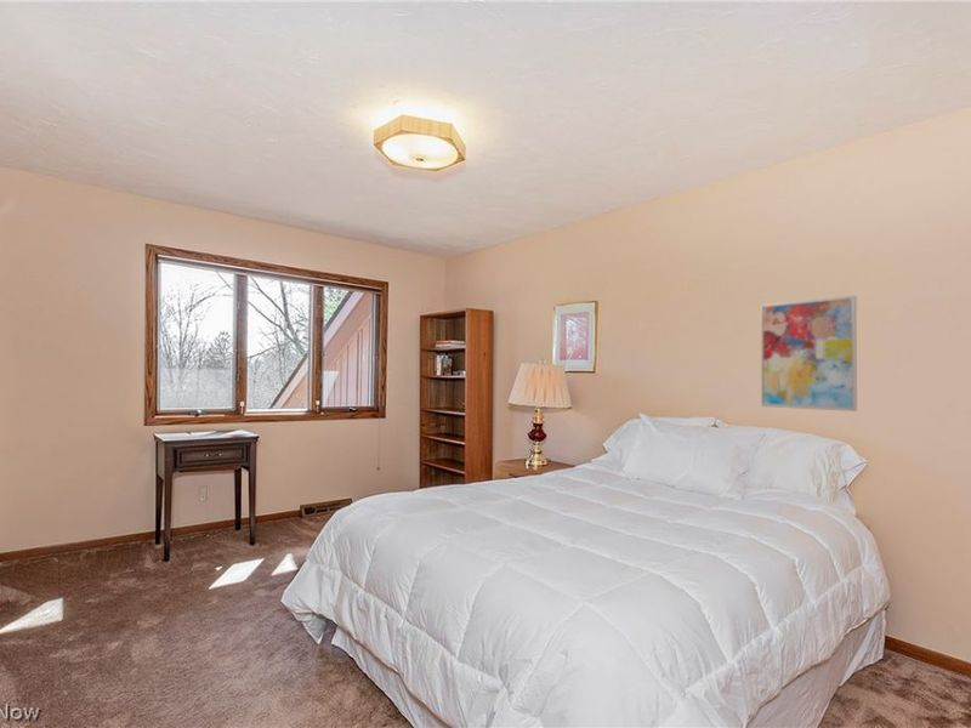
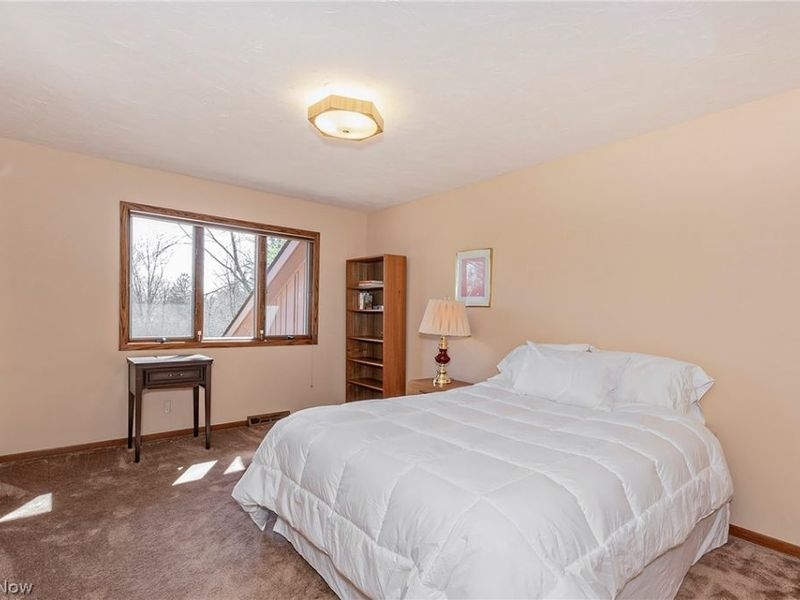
- wall art (806, 354)
